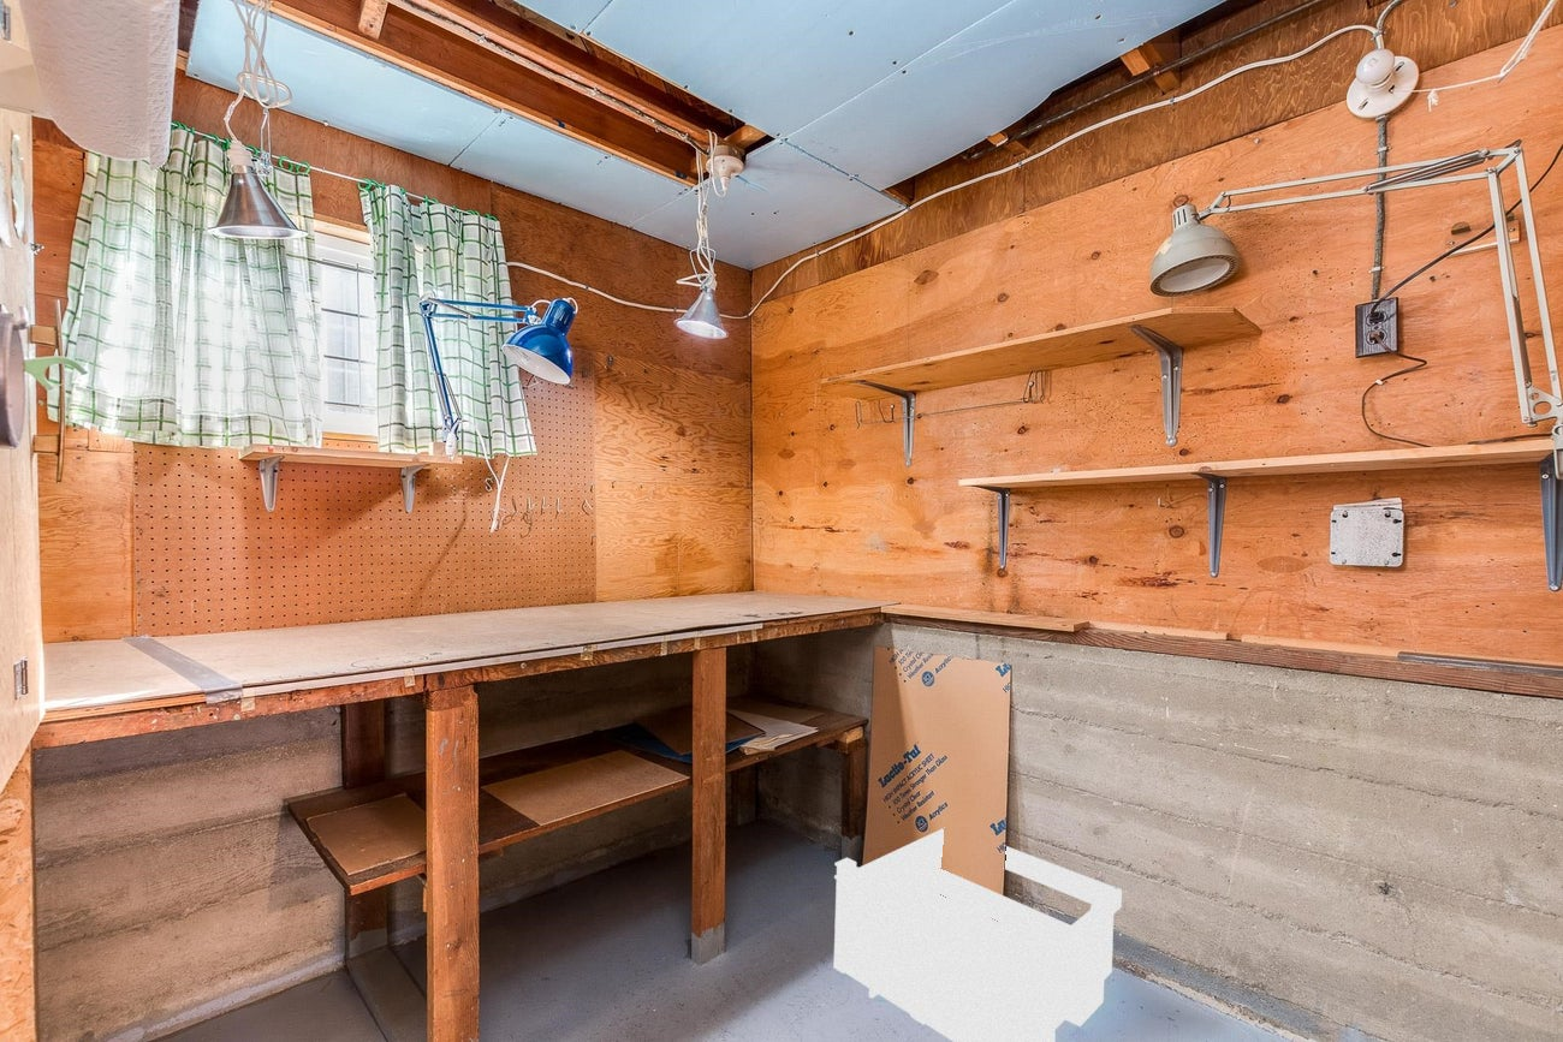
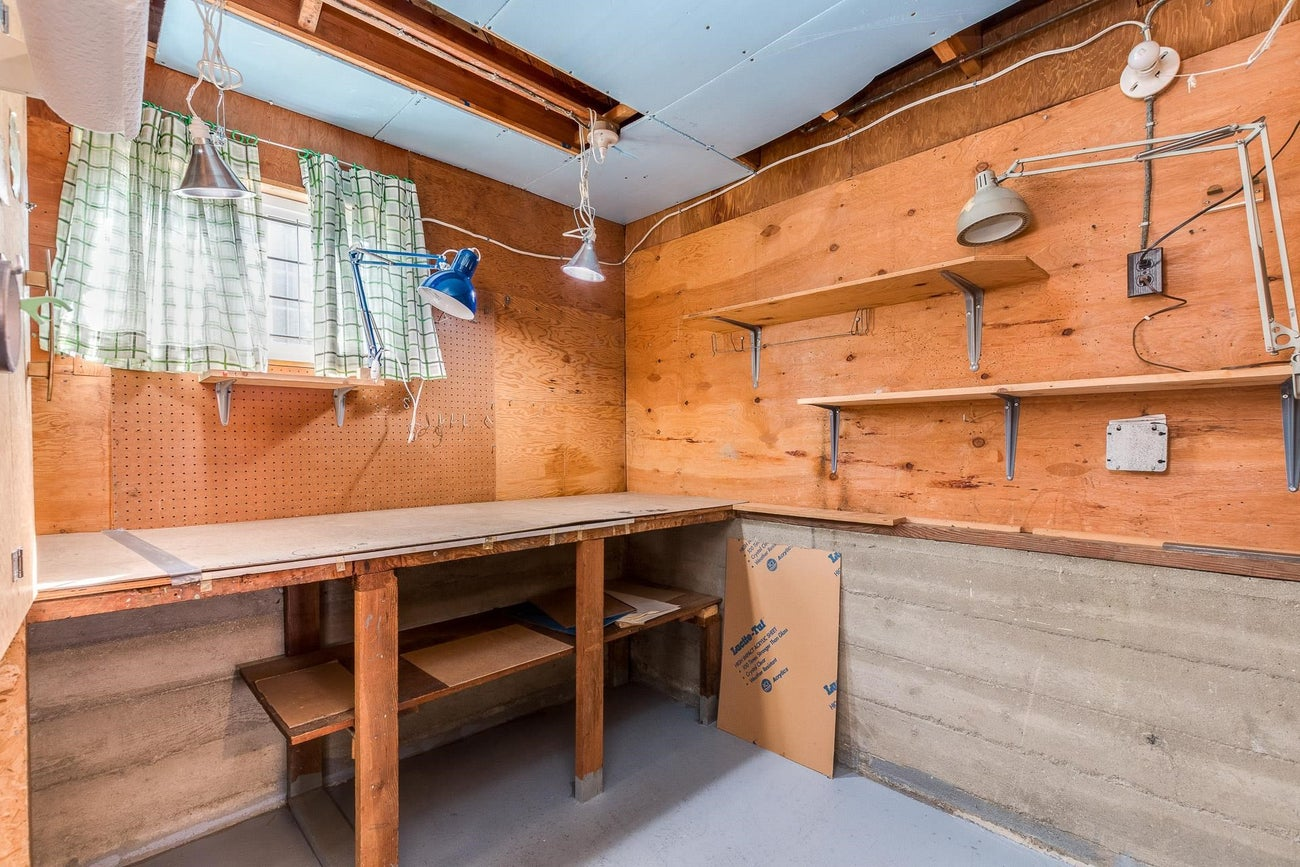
- storage bin (979, 921)
